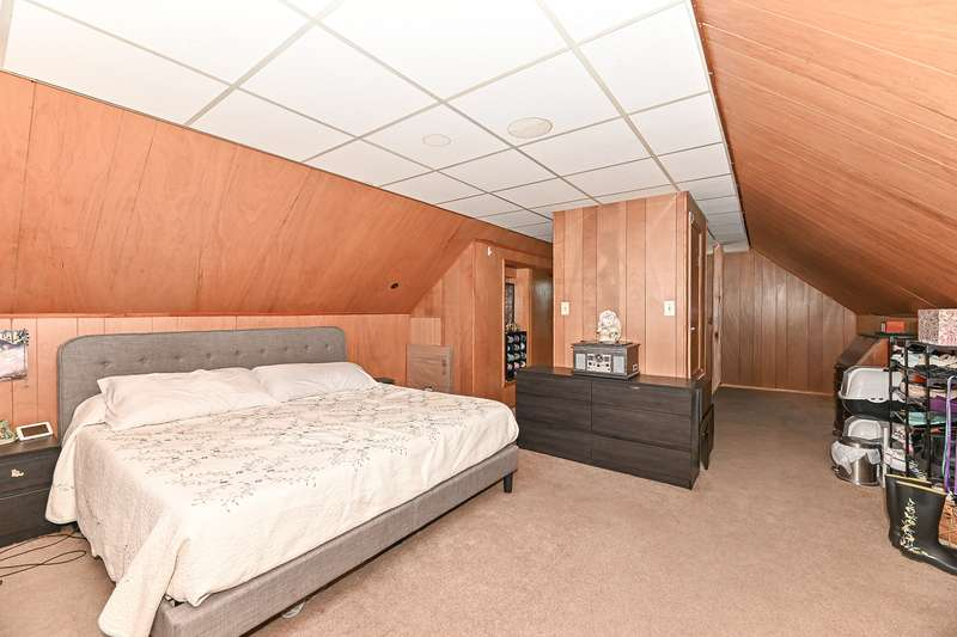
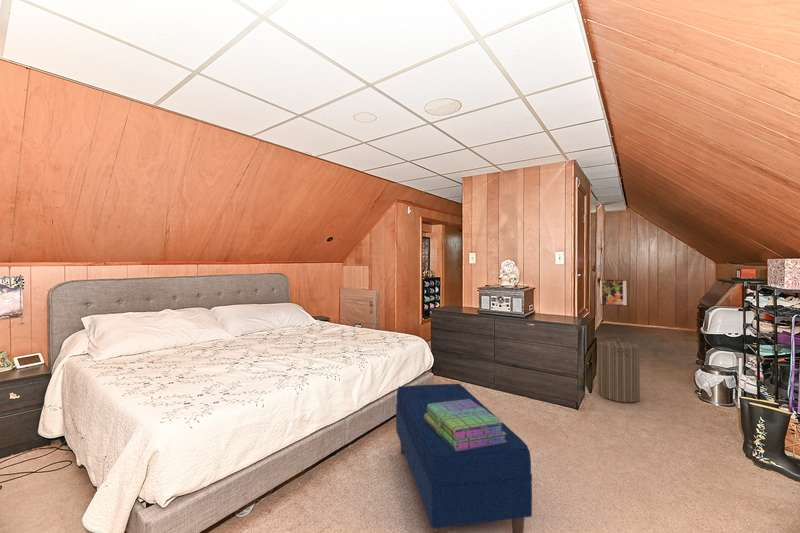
+ bench (449, 450)
+ stack of books (462, 421)
+ laundry hamper (618, 366)
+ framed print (612, 292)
